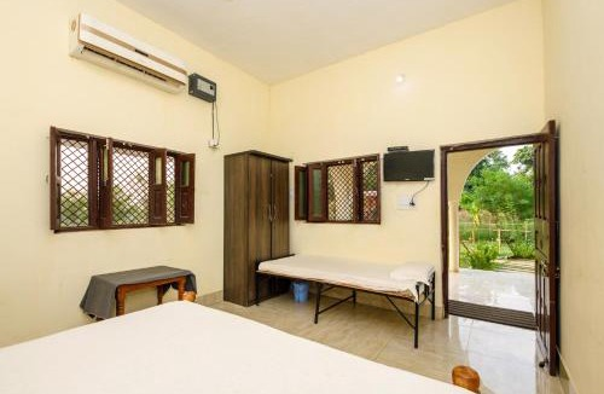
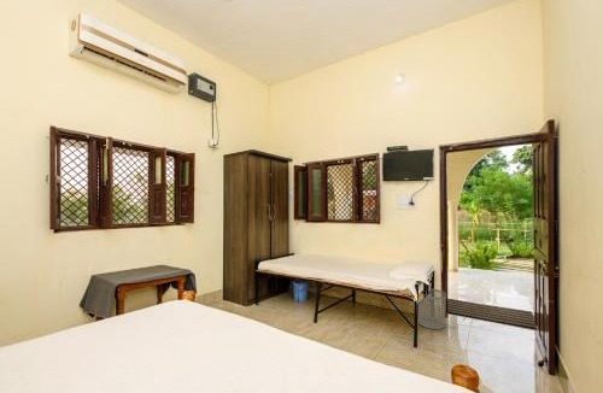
+ waste bin (431, 307)
